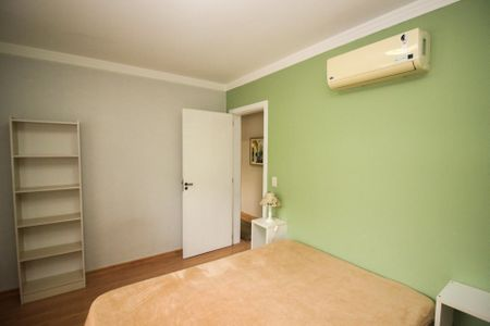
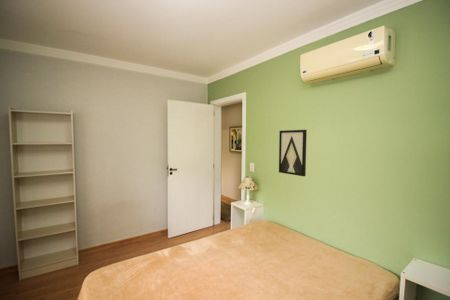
+ wall art (291, 152)
